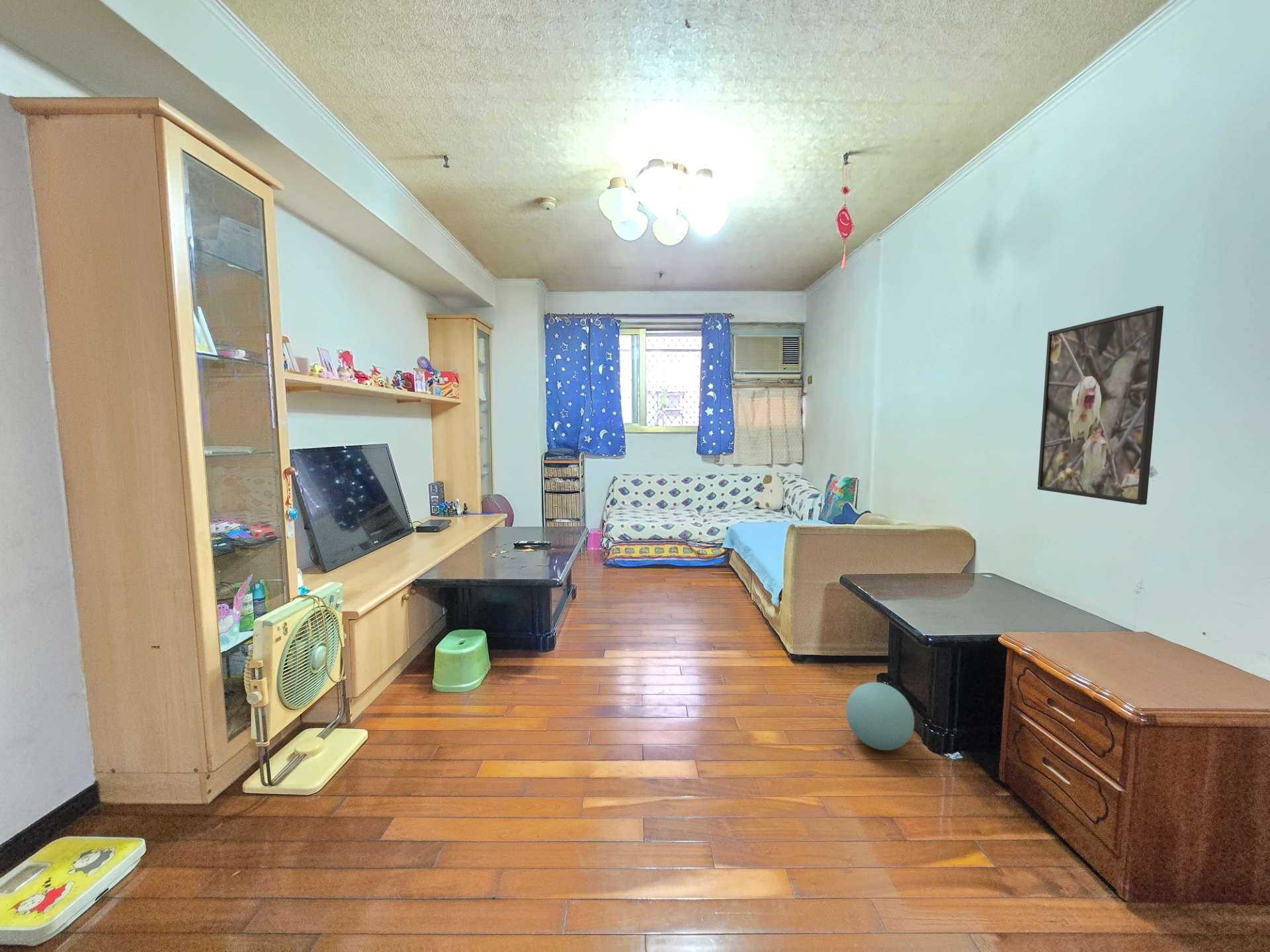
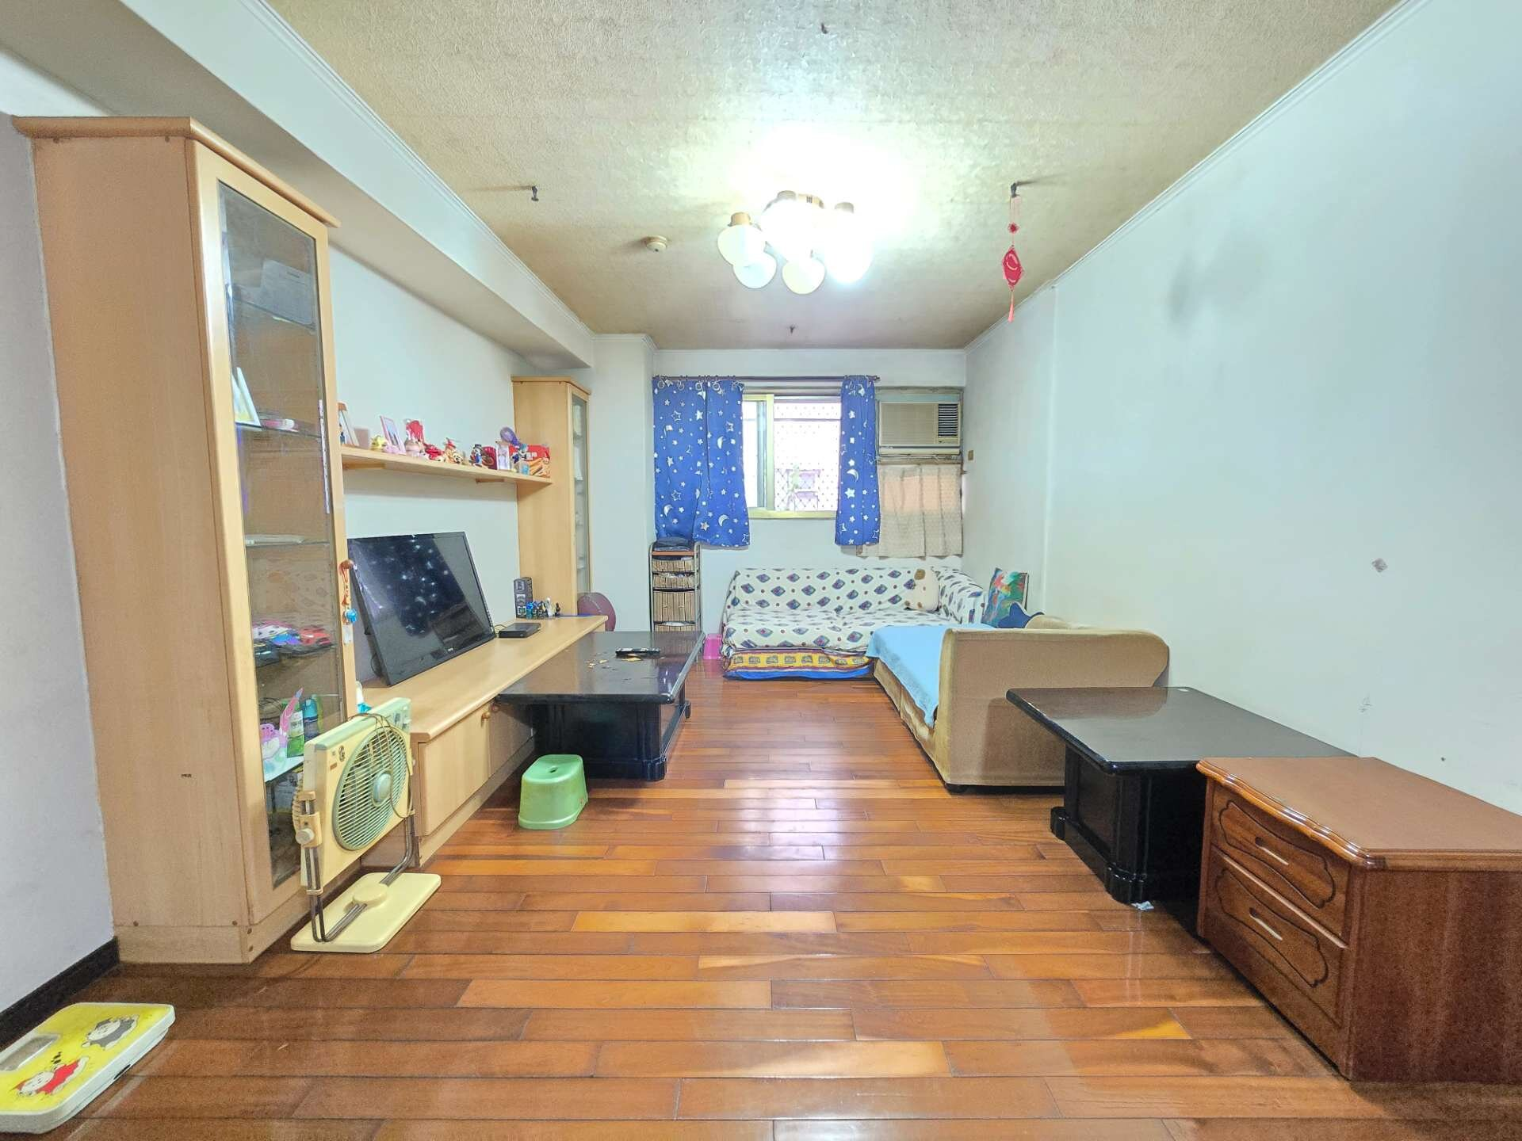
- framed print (1092, 409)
- ball (879, 715)
